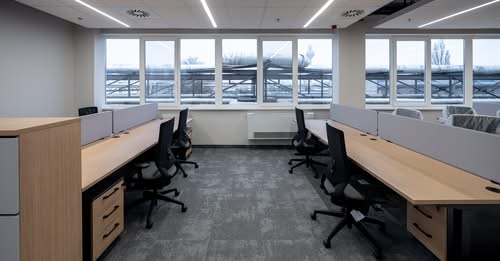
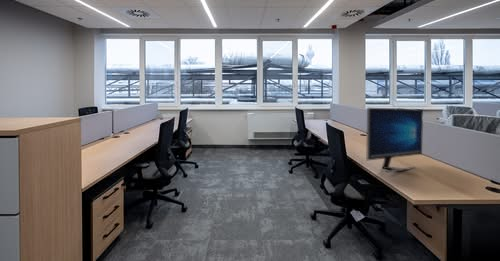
+ computer monitor (393, 138)
